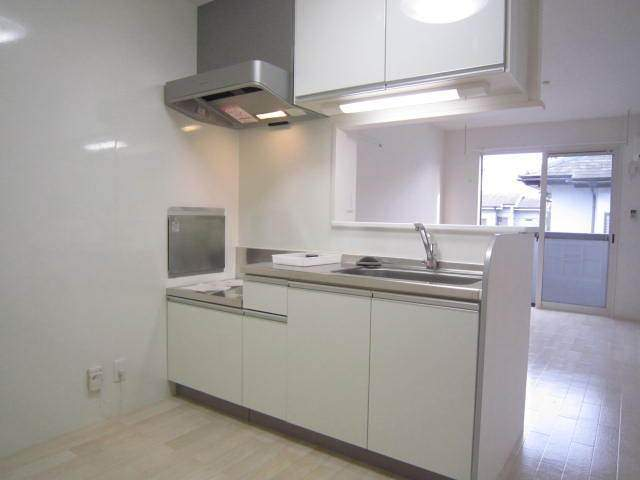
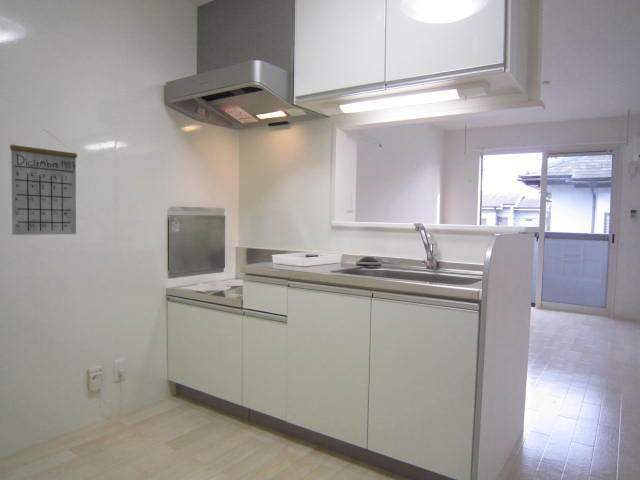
+ calendar (45, 181)
